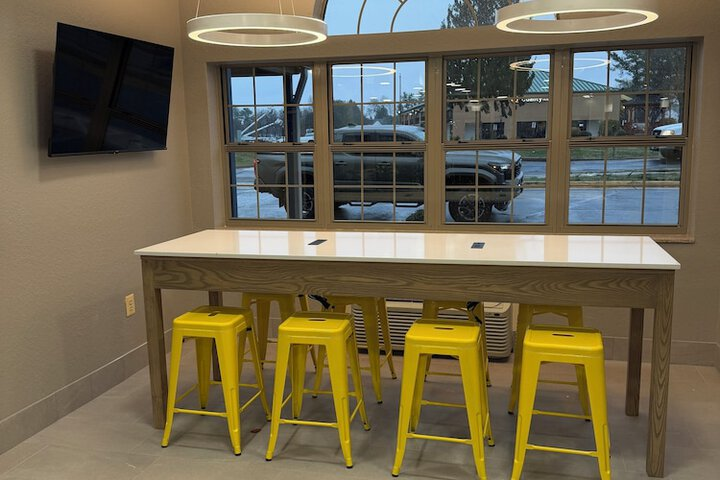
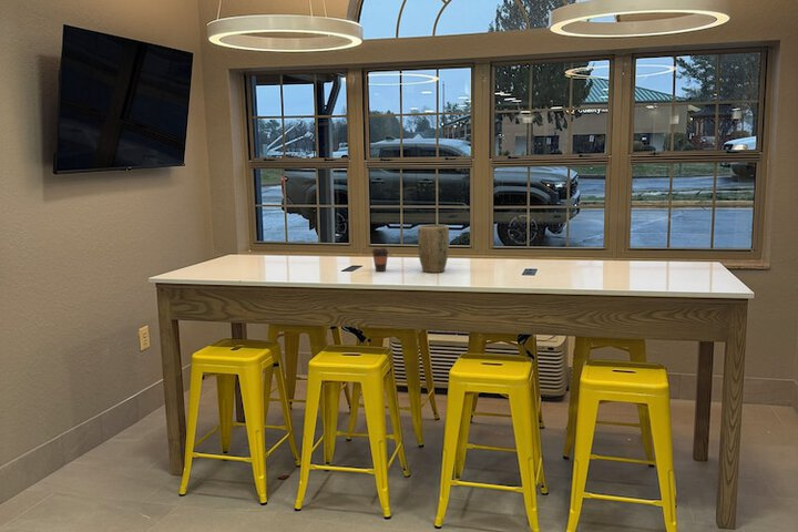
+ plant pot (433, 248)
+ coffee cup (380, 259)
